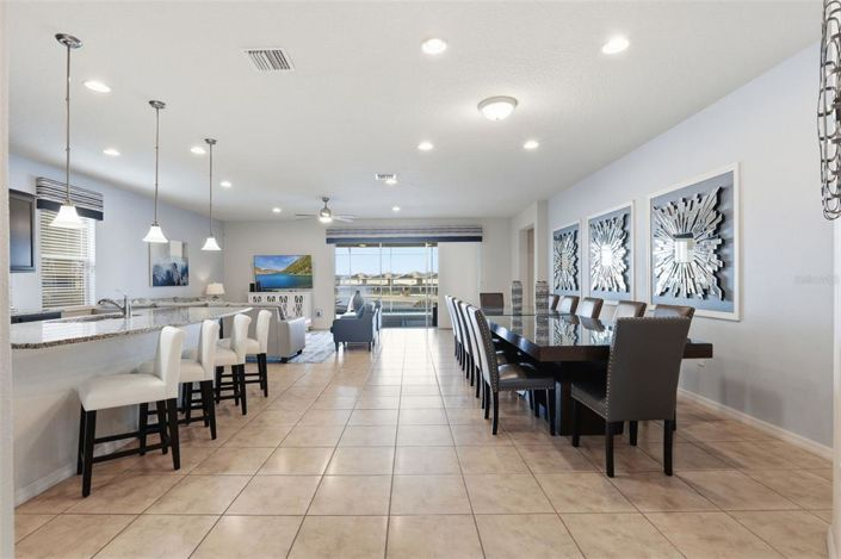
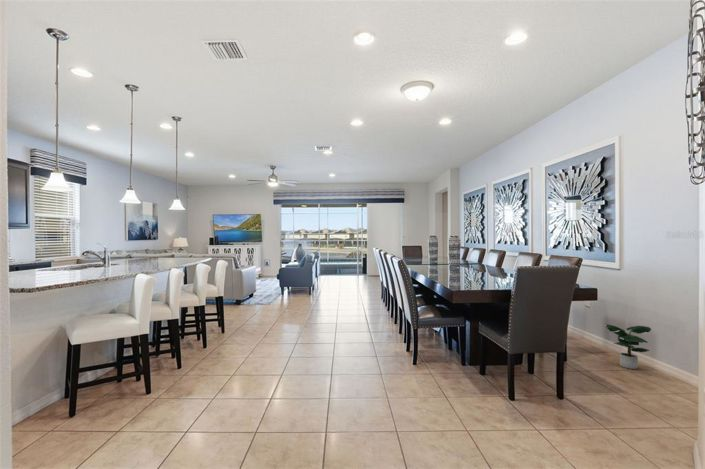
+ potted plant (630, 346)
